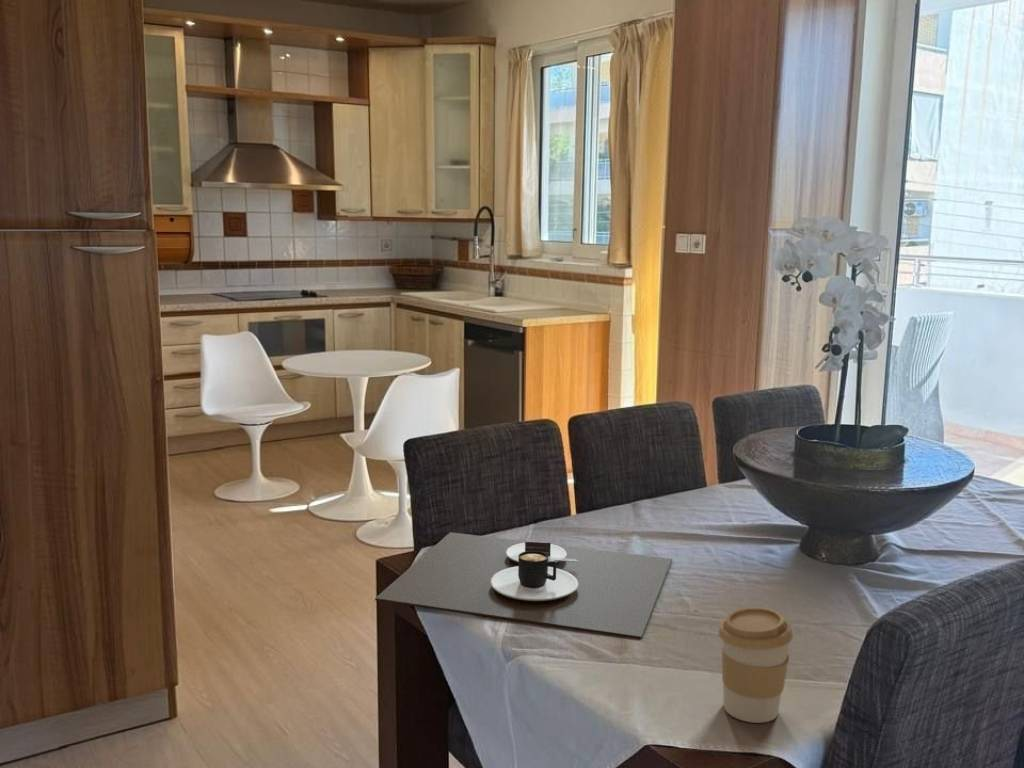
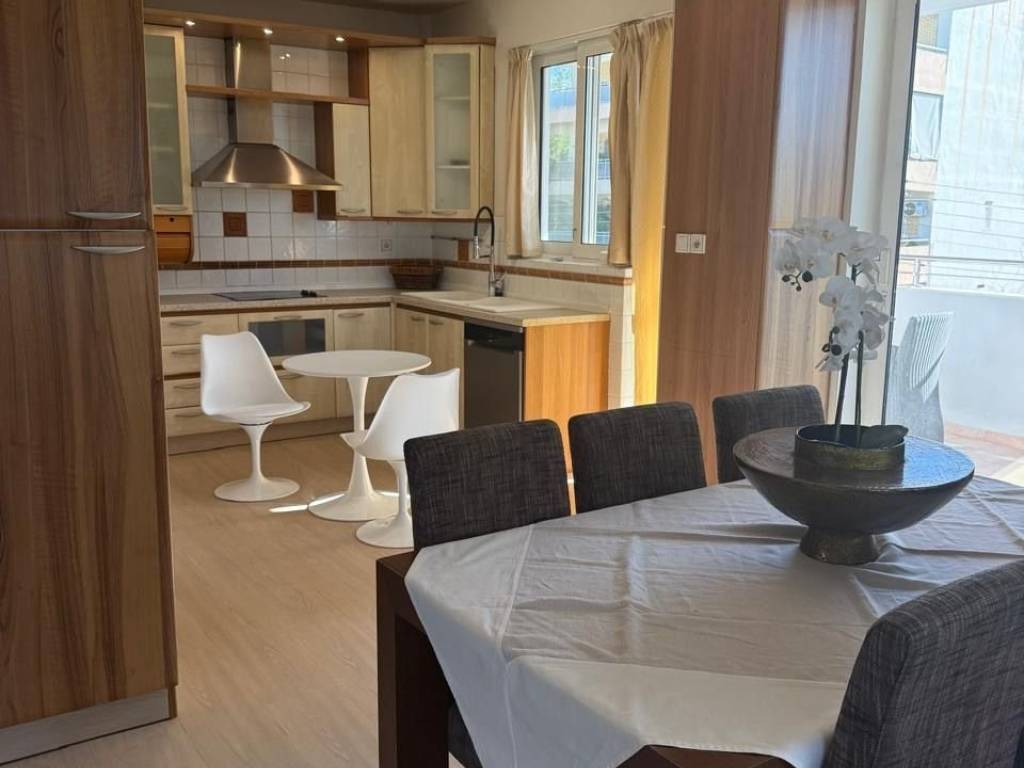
- coffee cup (753, 662)
- place mat (532, 563)
